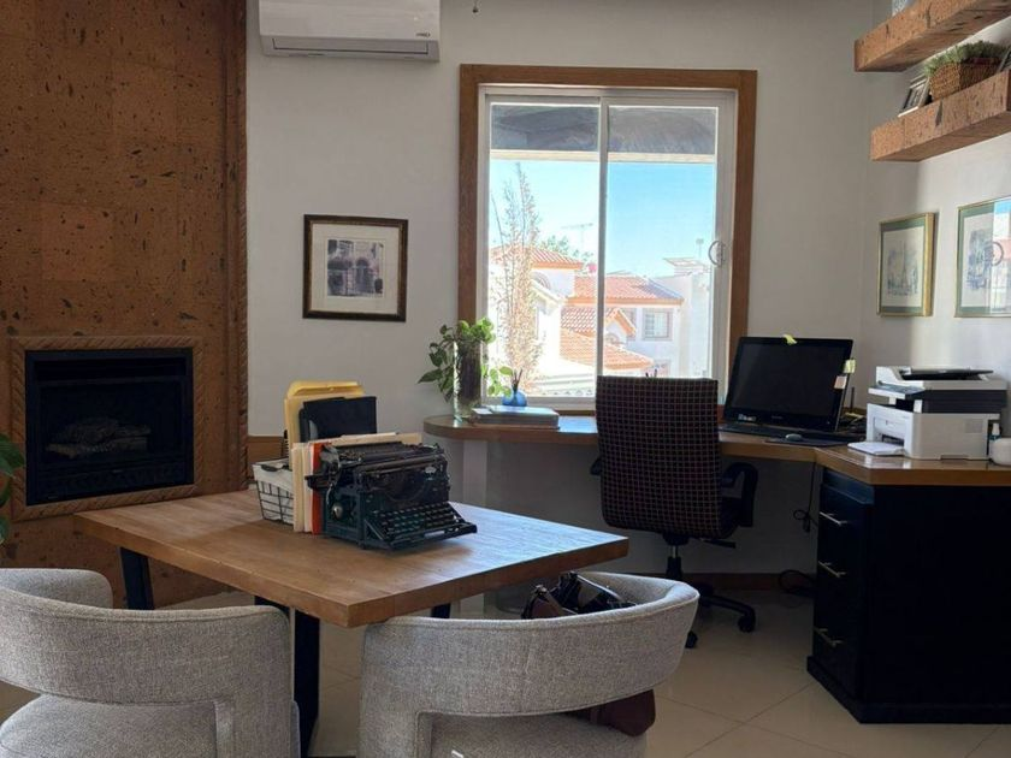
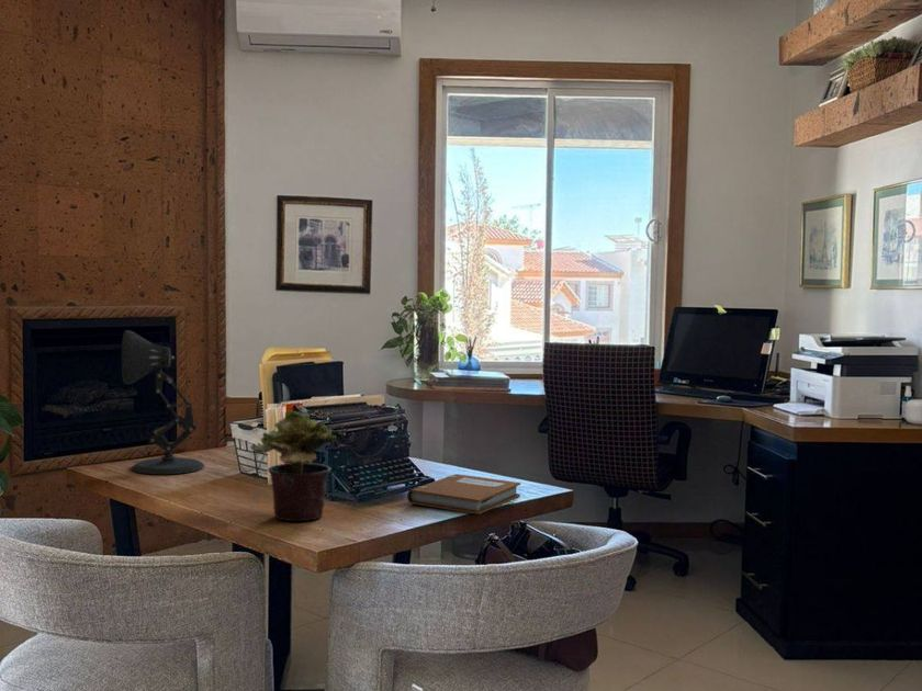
+ potted plant (292, 462)
+ notebook (465, 491)
+ desk lamp (165, 398)
